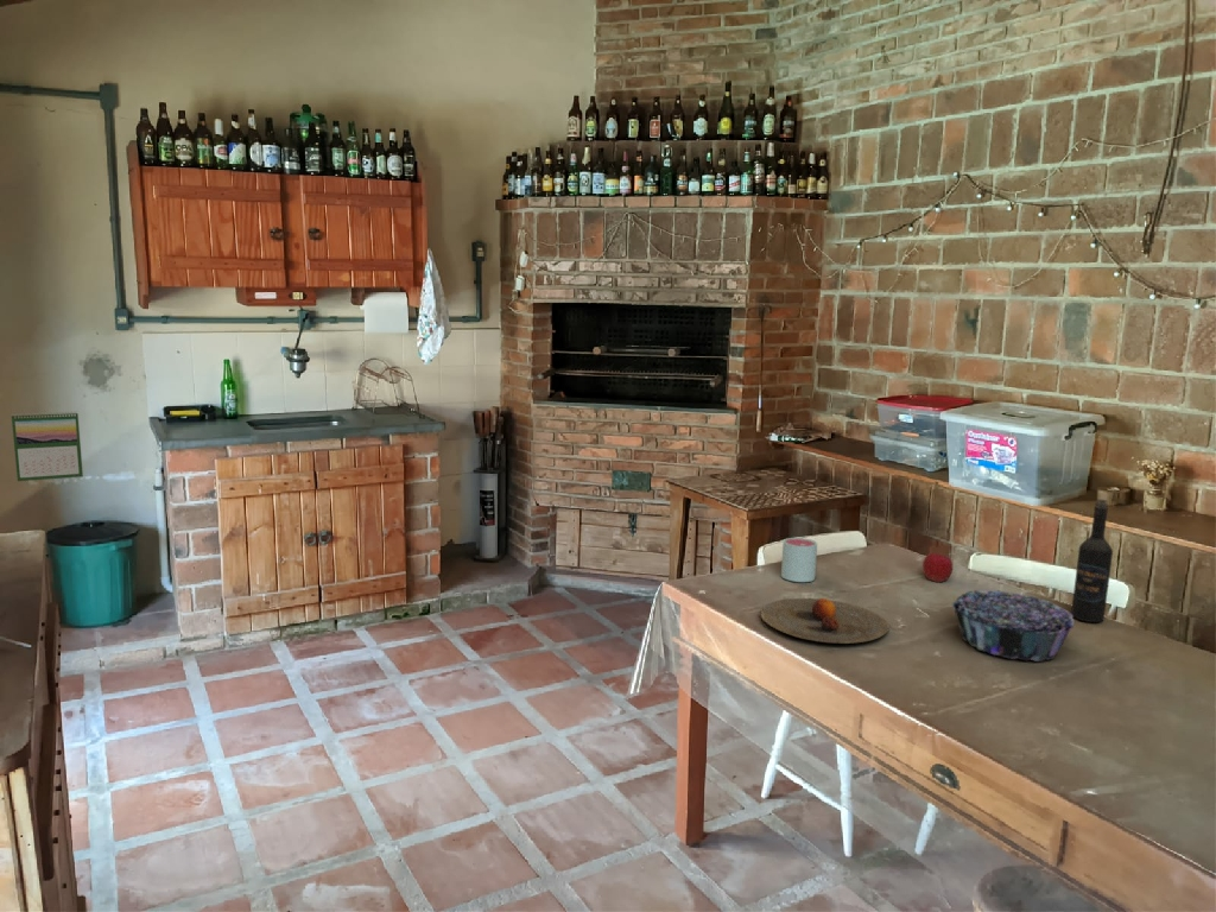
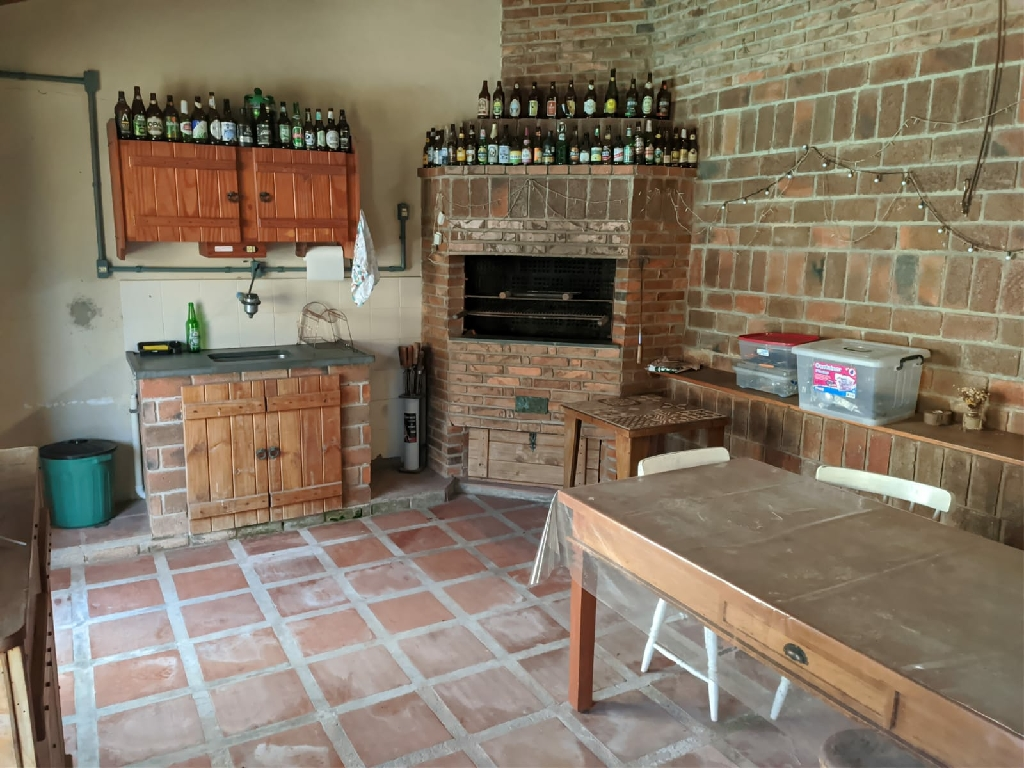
- apple (937, 566)
- decorative bowl (1009, 626)
- mug (799, 557)
- plate (824, 614)
- calendar (48, 445)
- wine bottle (1094, 559)
